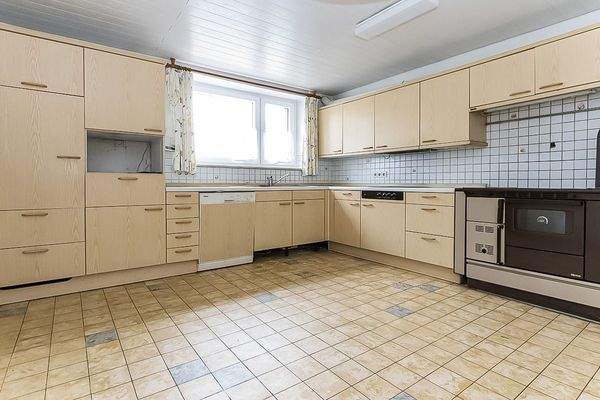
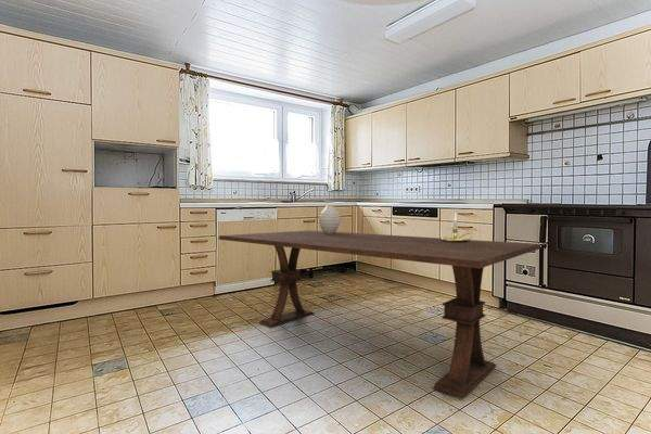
+ dining table (362, 255)
+ candle holder (456, 226)
+ vase (329, 218)
